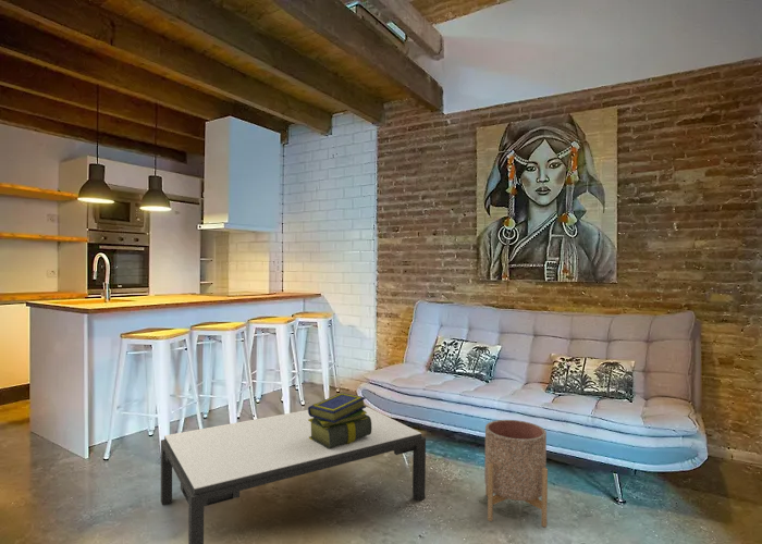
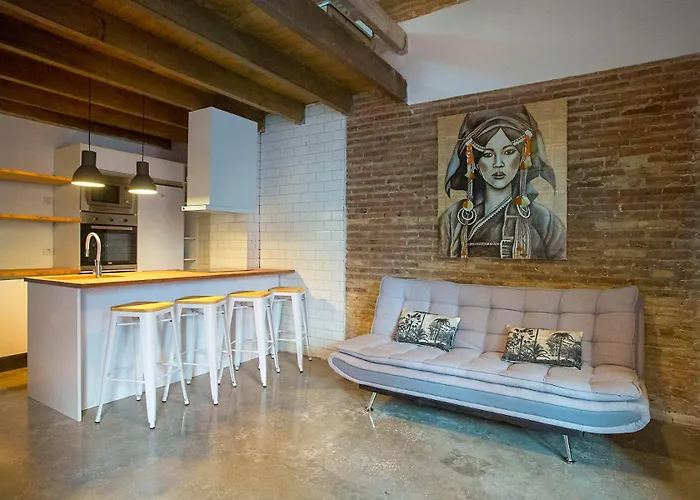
- stack of books (339, 418)
- coffee table (294, 467)
- planter (514, 469)
